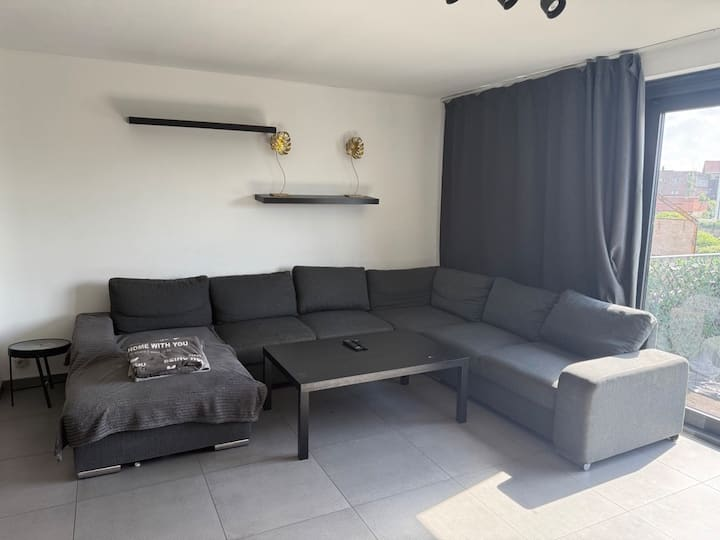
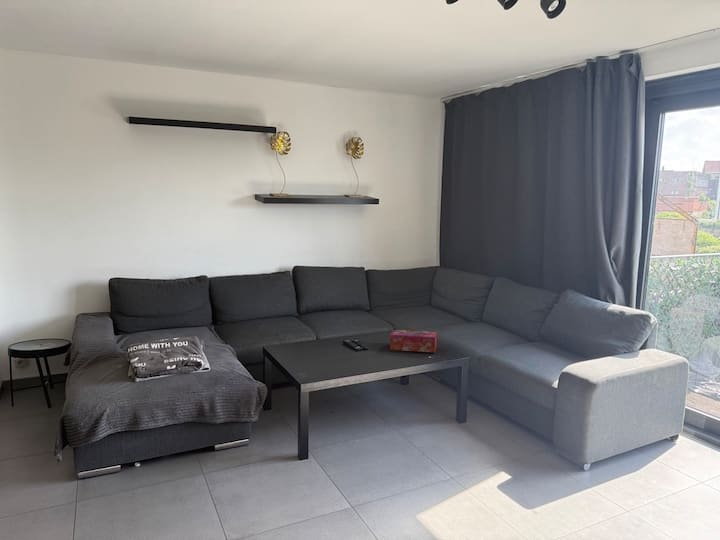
+ tissue box (413, 340)
